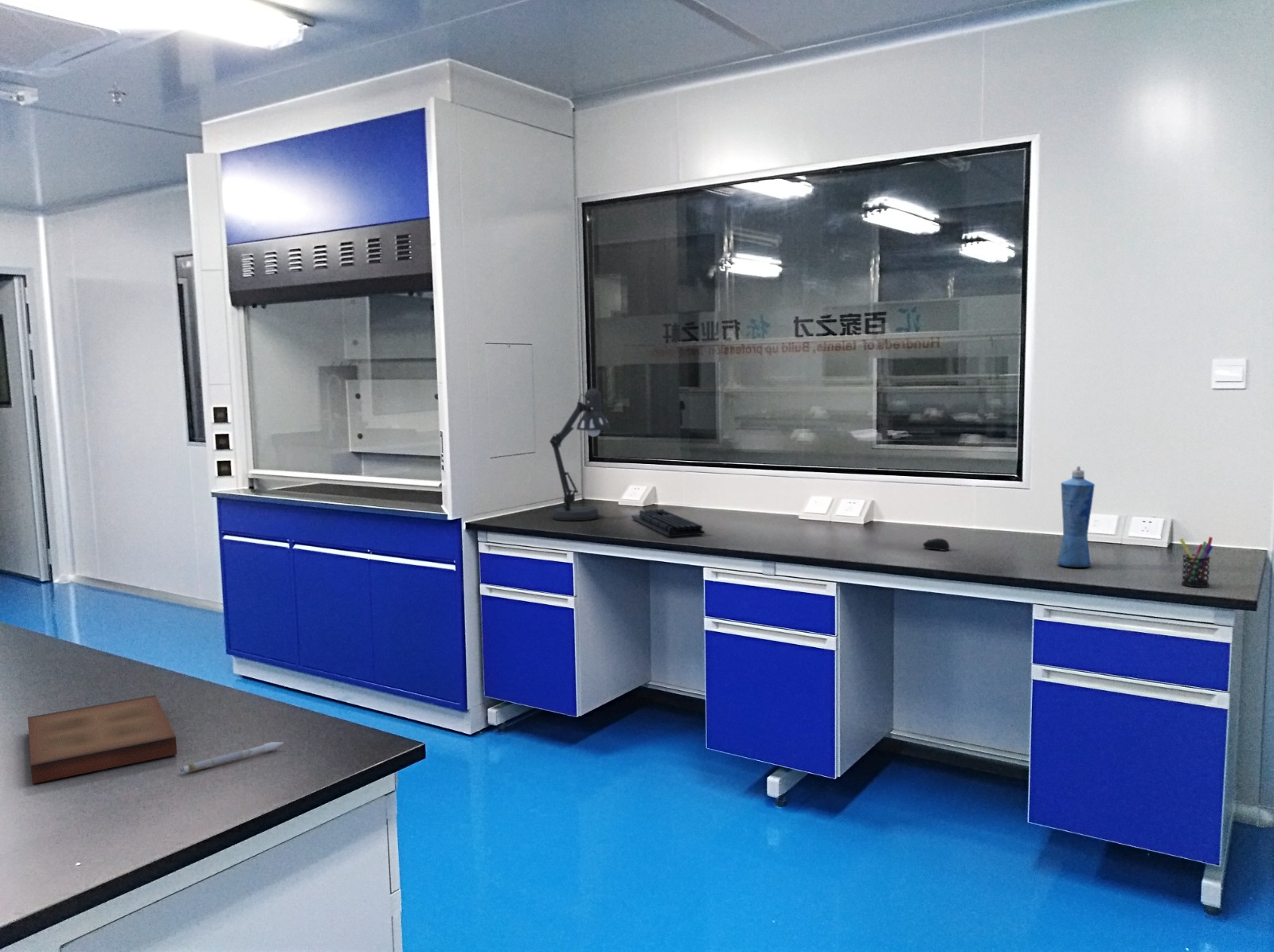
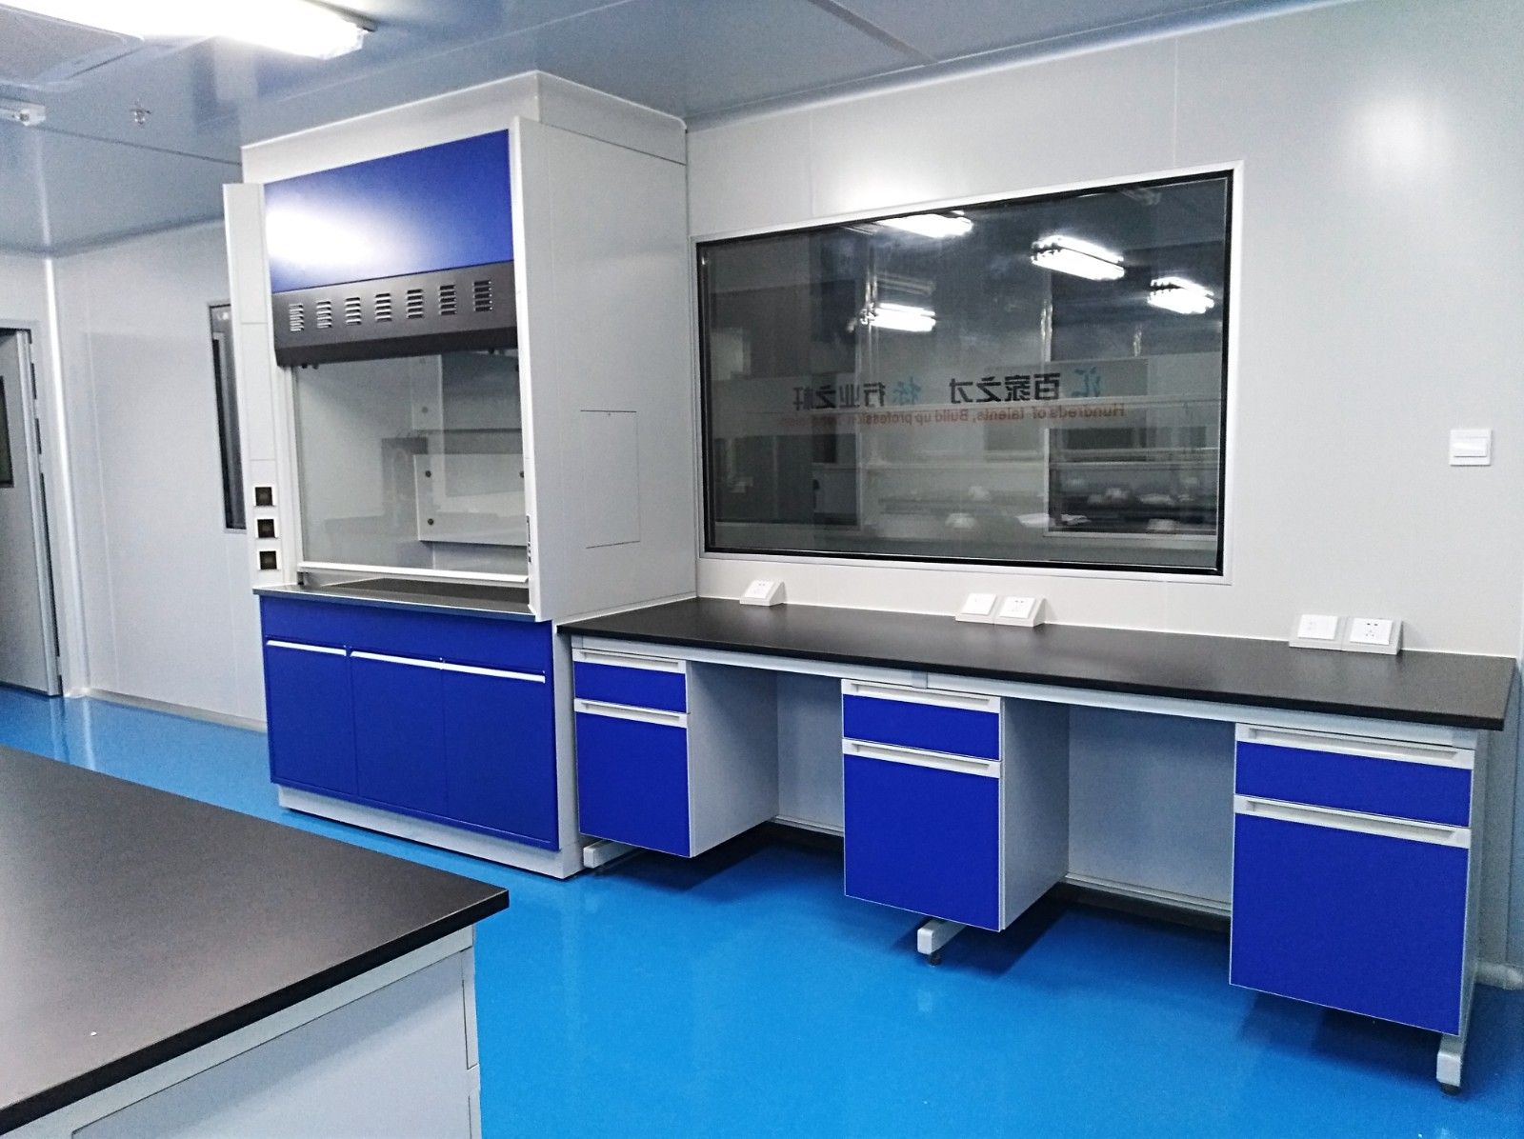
- desk lamp (561, 456)
- computer mouse (936, 543)
- keyboard (666, 521)
- squeeze bottle (1076, 516)
- toy rocket (234, 755)
- pen holder (1198, 560)
- book (100, 735)
